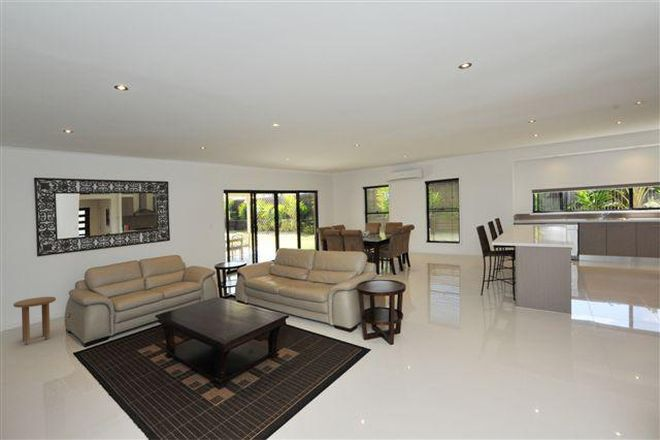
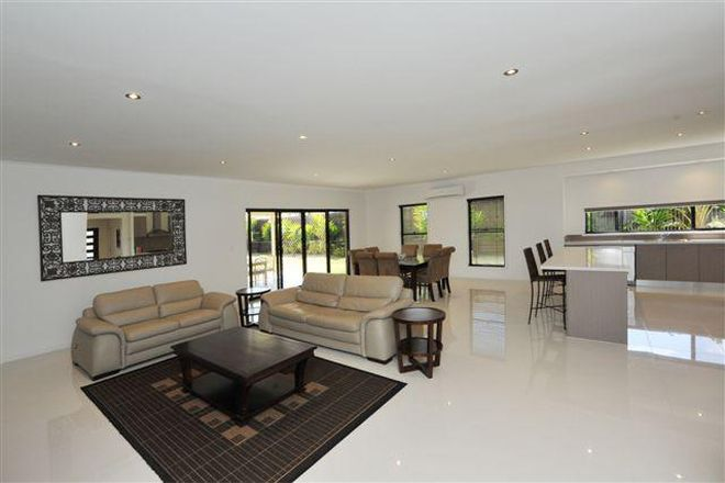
- side table (42, 320)
